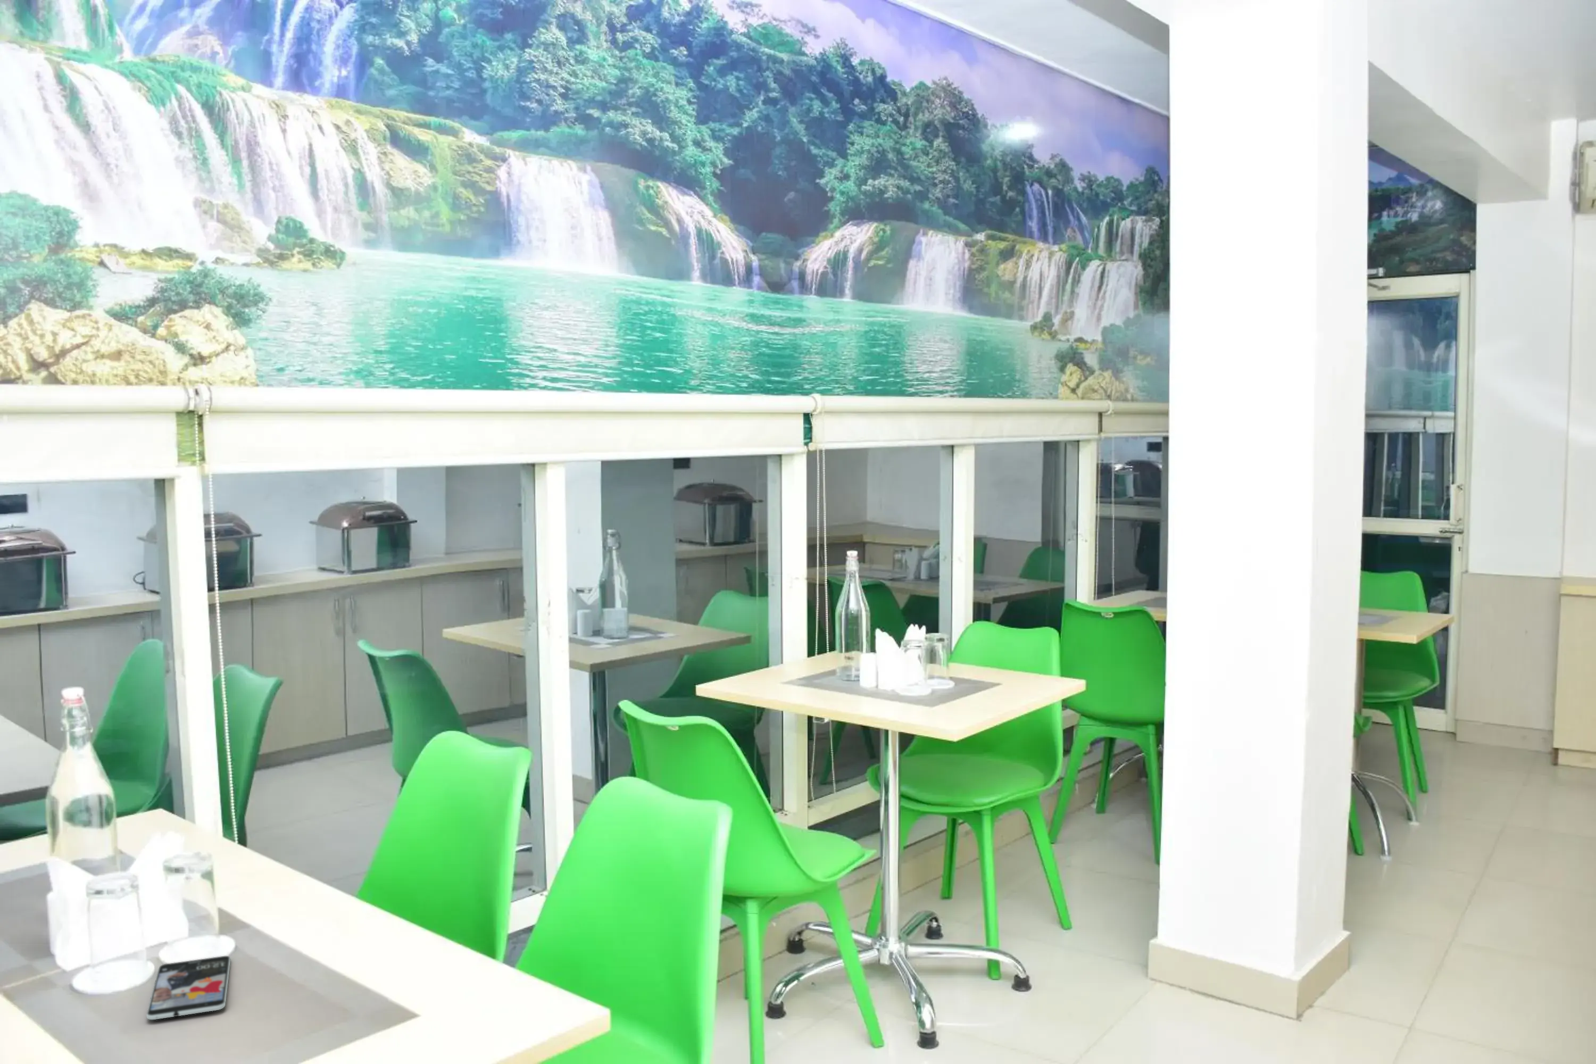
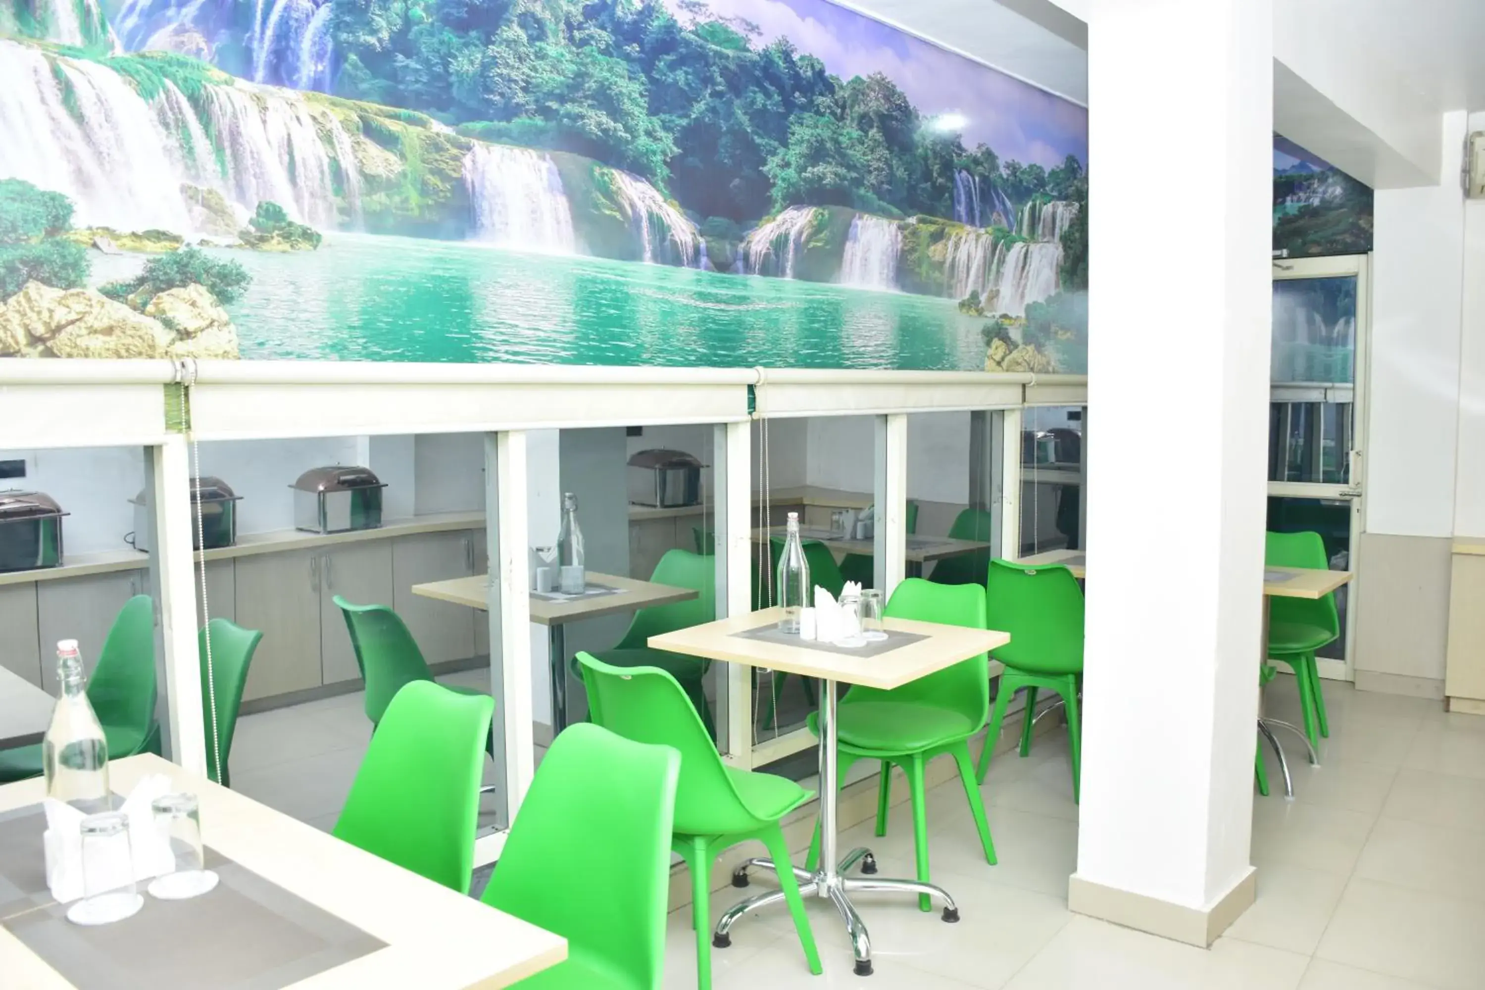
- smartphone (190, 986)
